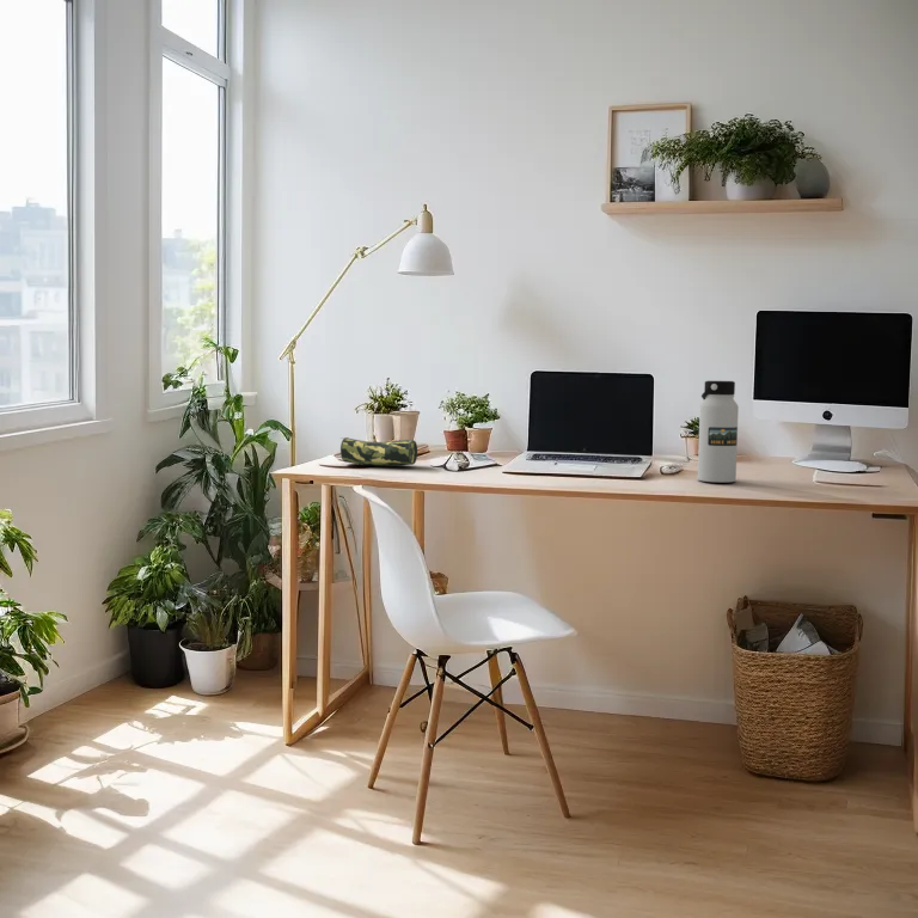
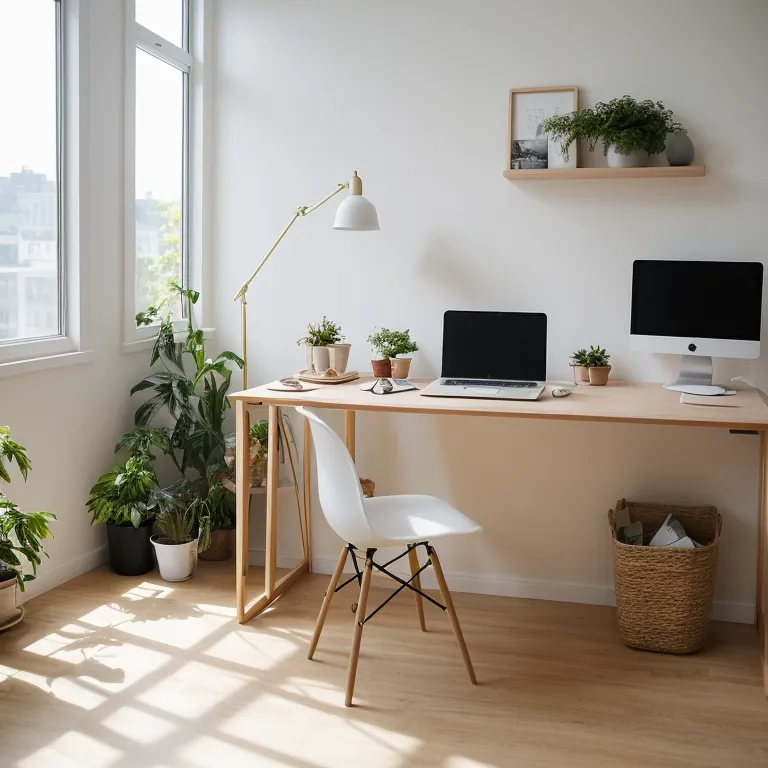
- pencil case (377, 452)
- water bottle (717, 430)
